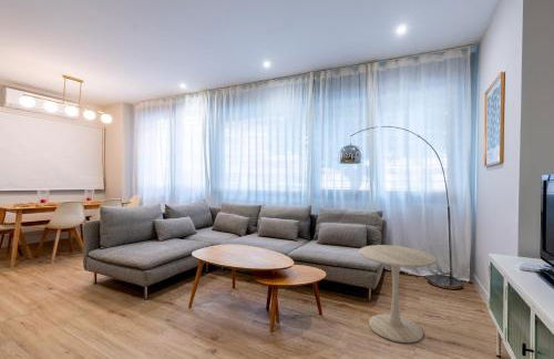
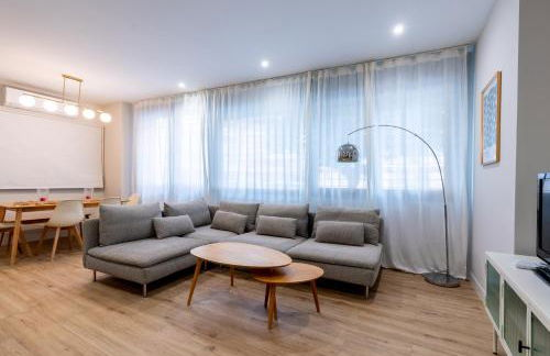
- side table (394, 290)
